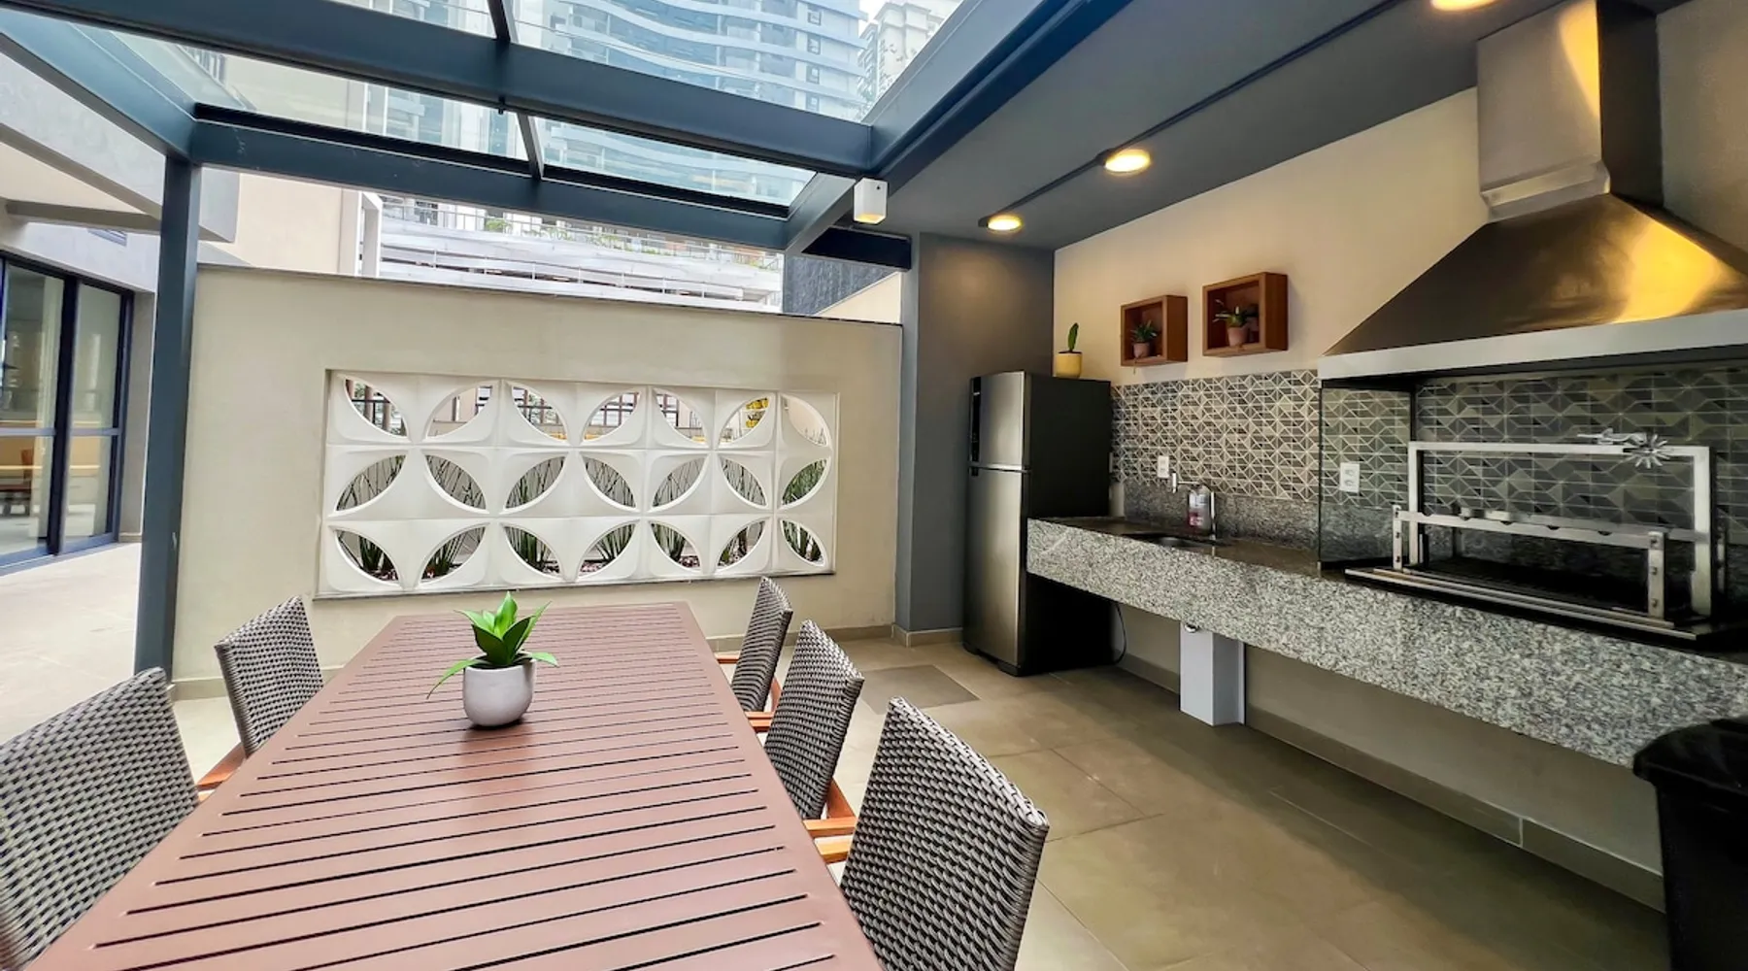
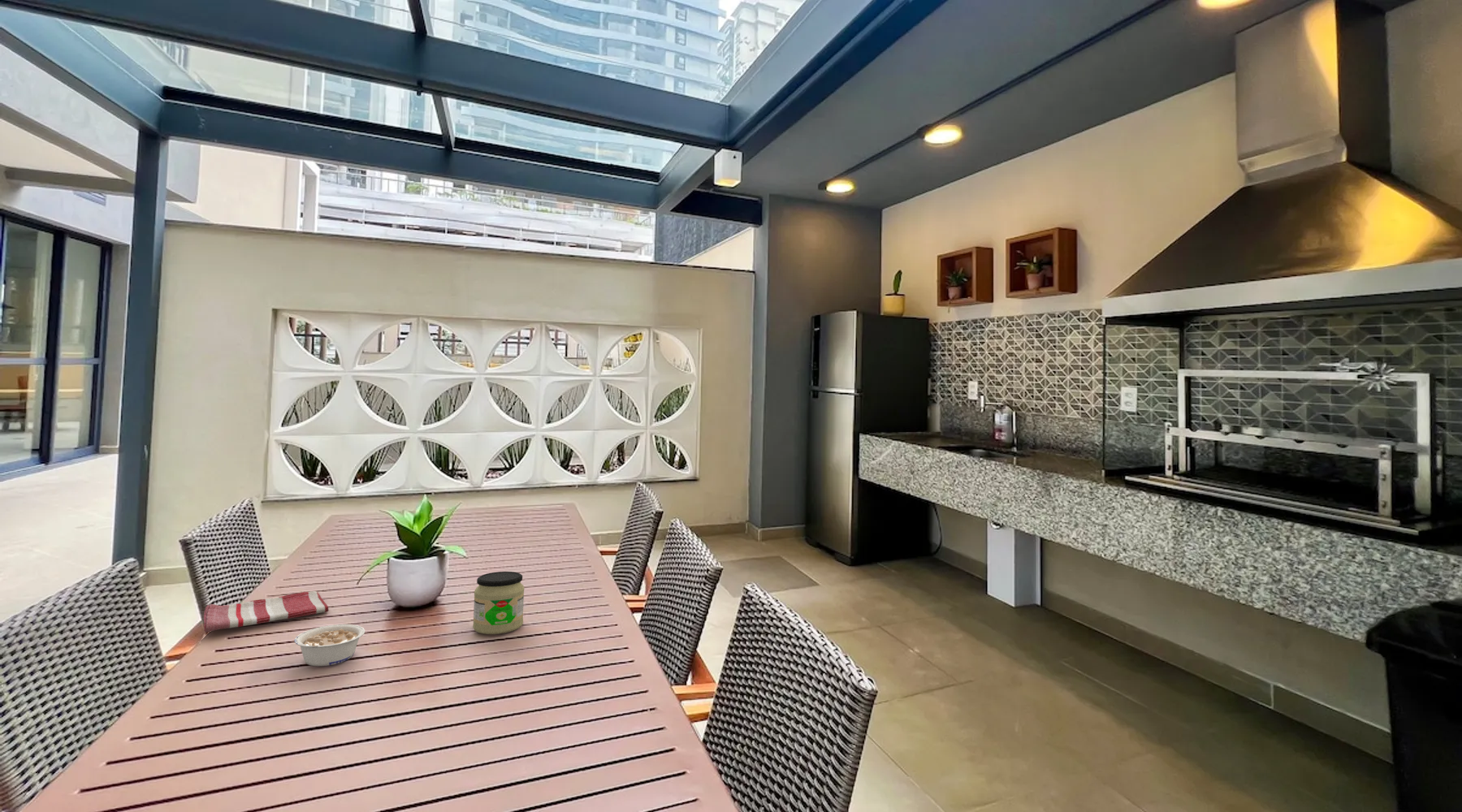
+ jar (499, 601)
+ dish towel (266, 609)
+ legume (331, 644)
